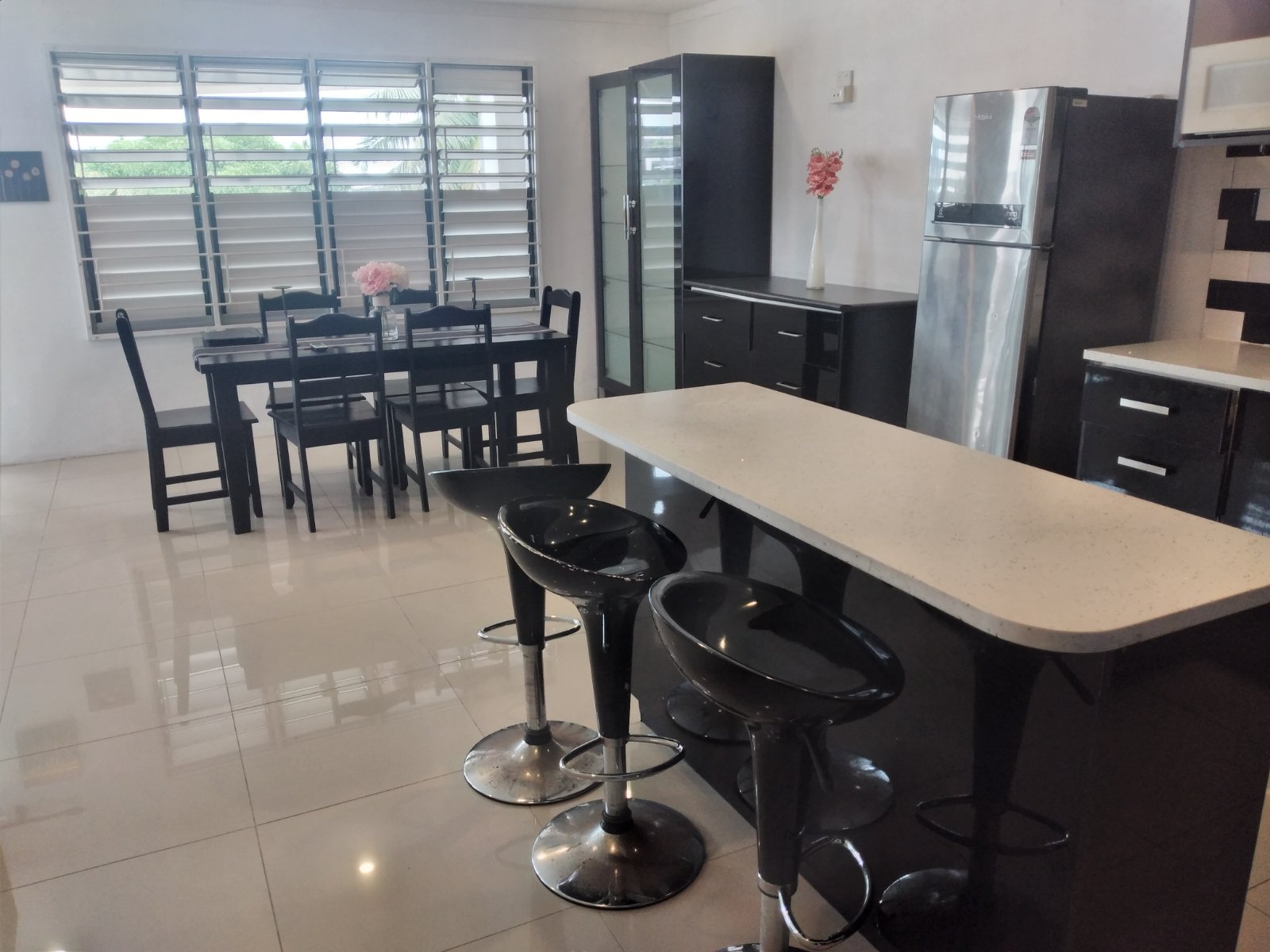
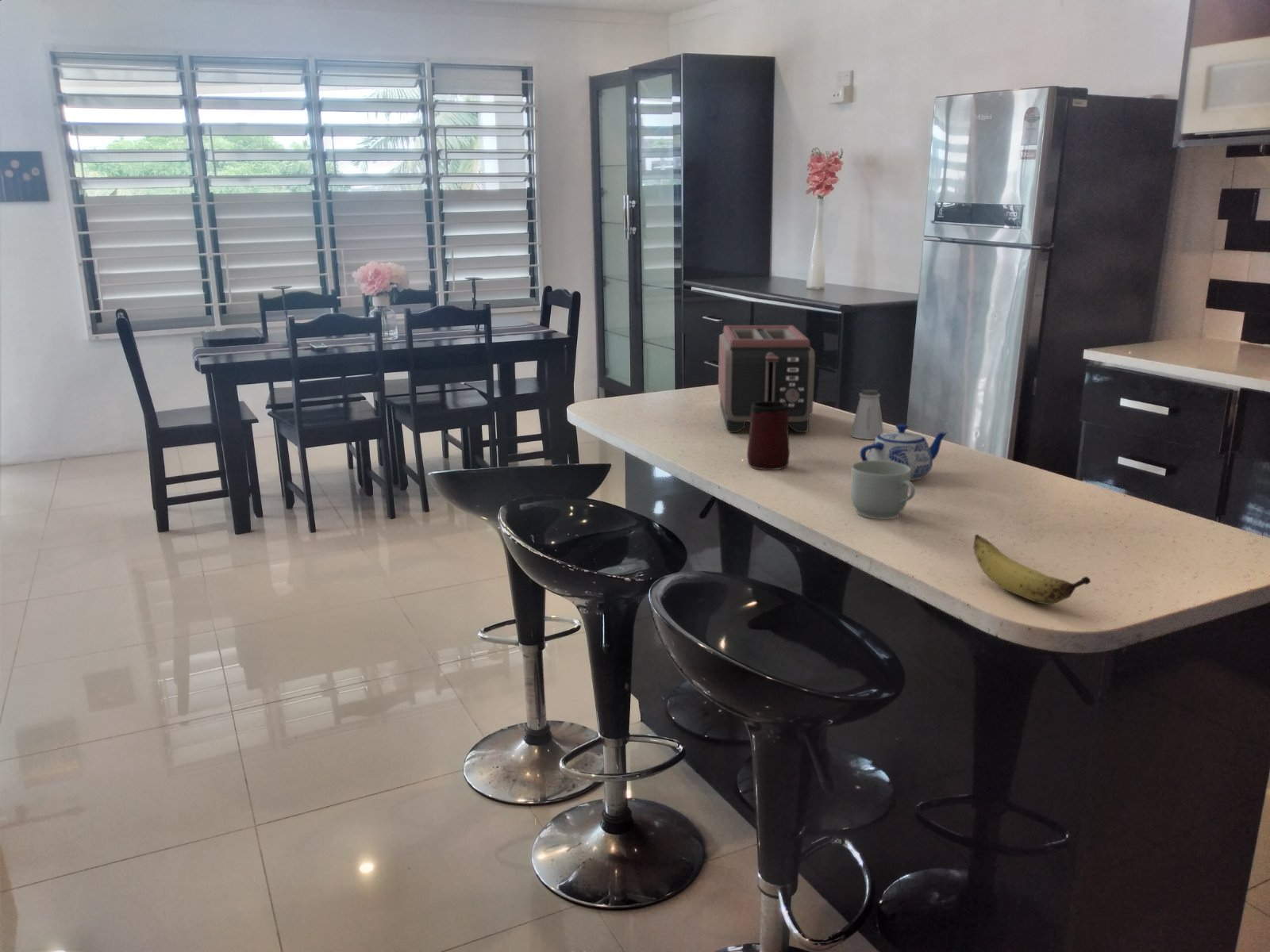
+ toaster (764, 378)
+ mug (771, 433)
+ saltshaker (868, 413)
+ banana (1022, 574)
+ teapot (904, 450)
+ mug (885, 492)
